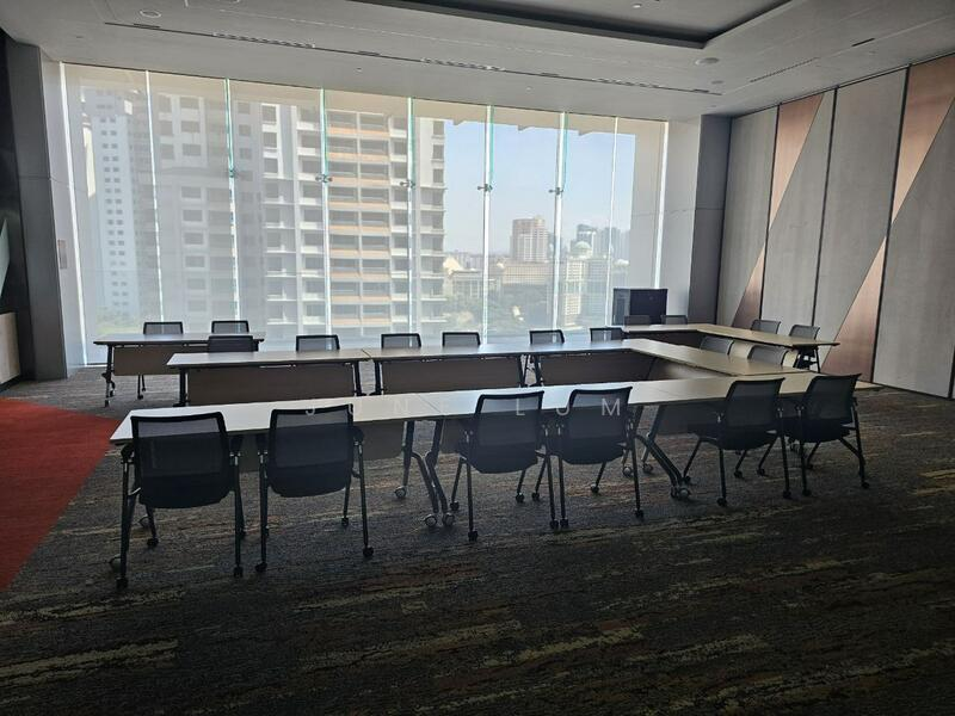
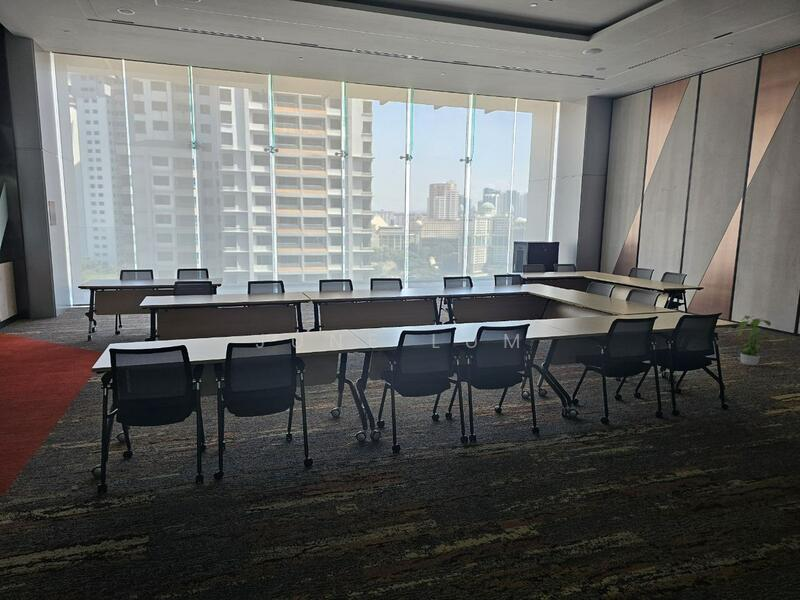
+ potted plant (753, 340)
